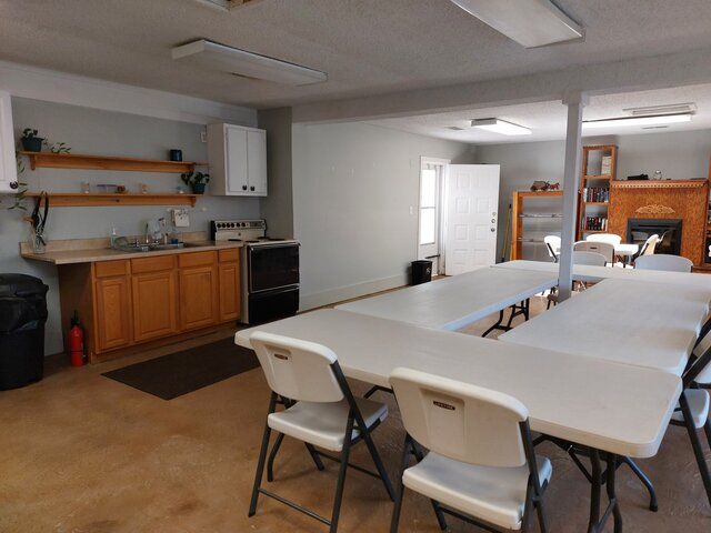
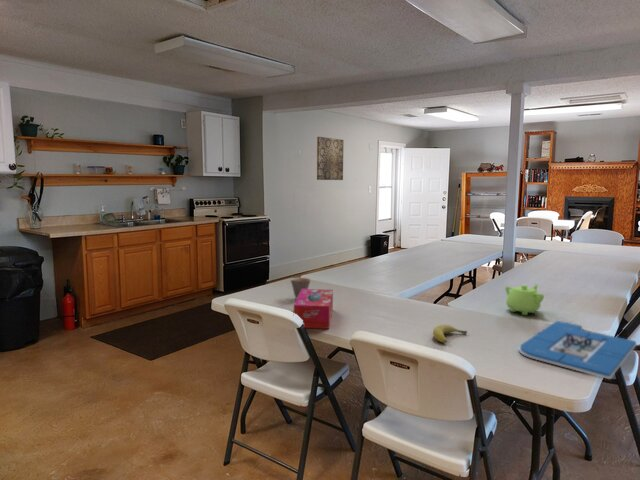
+ wall art (330, 159)
+ board game (579, 341)
+ teapot (526, 297)
+ fruit (446, 331)
+ cup (300, 288)
+ tissue box (314, 307)
